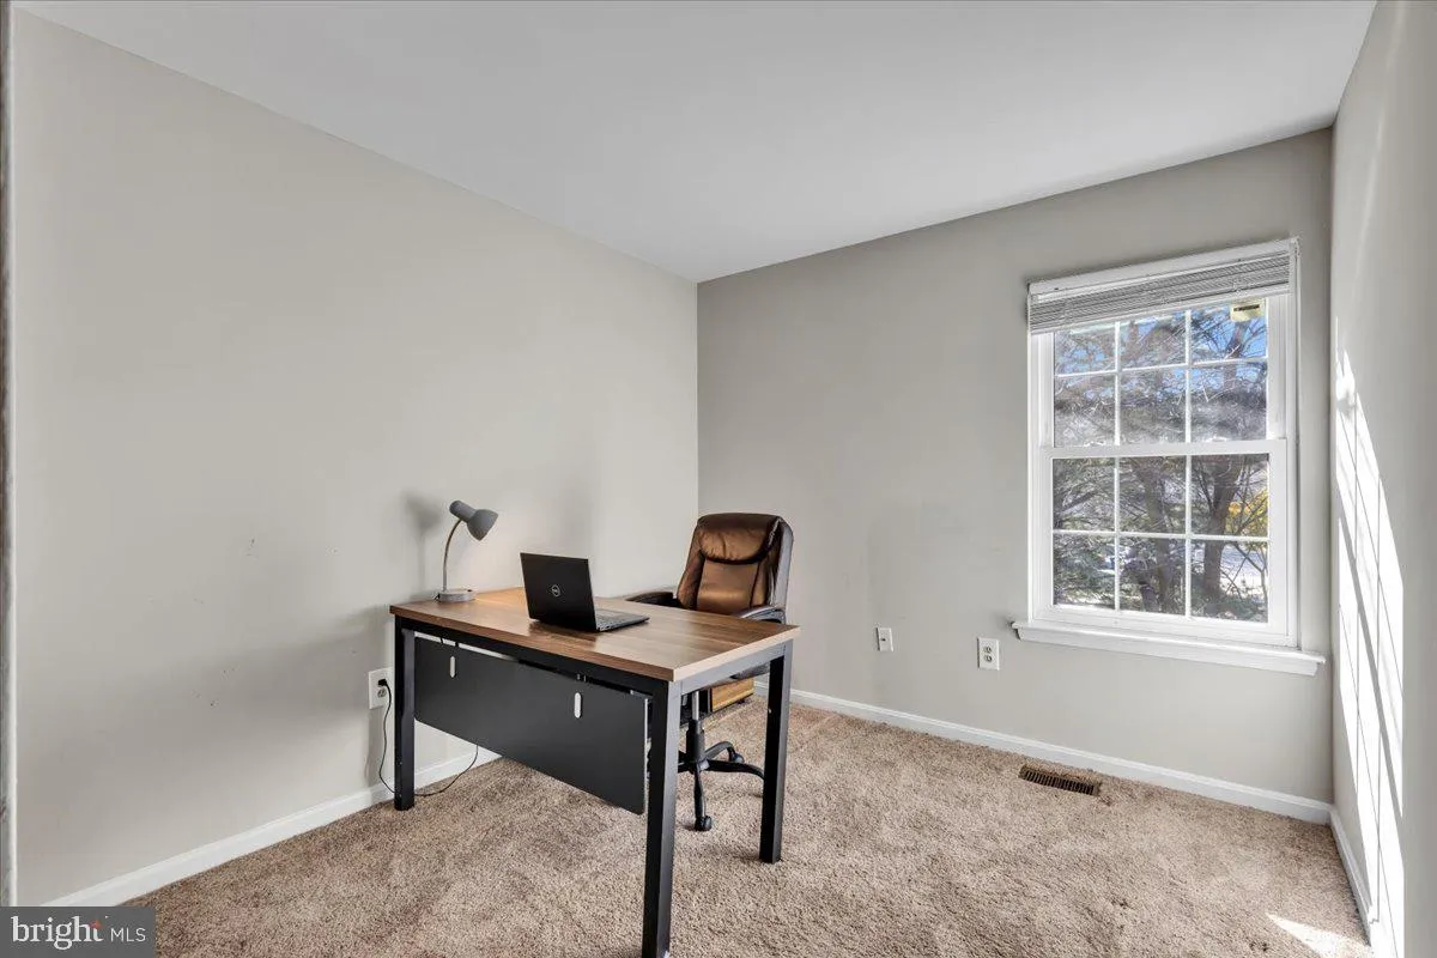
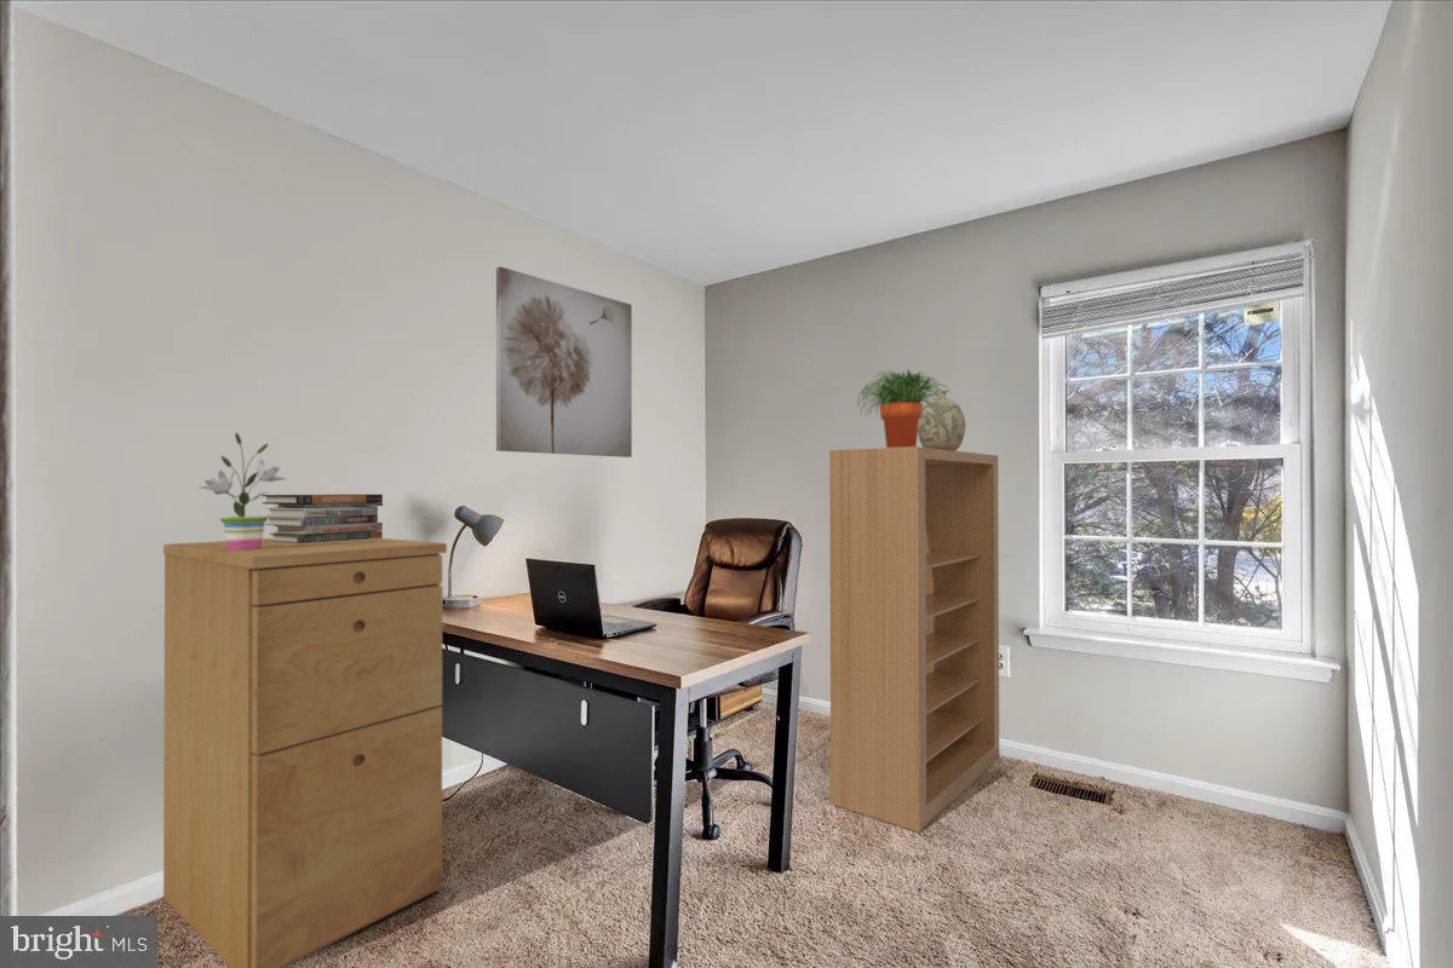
+ filing cabinet (305, 719)
+ decorative vase (941, 422)
+ book stack (325, 515)
+ potted plant (898, 409)
+ potted plant (243, 490)
+ wall art (569, 370)
+ bookshelf (920, 616)
